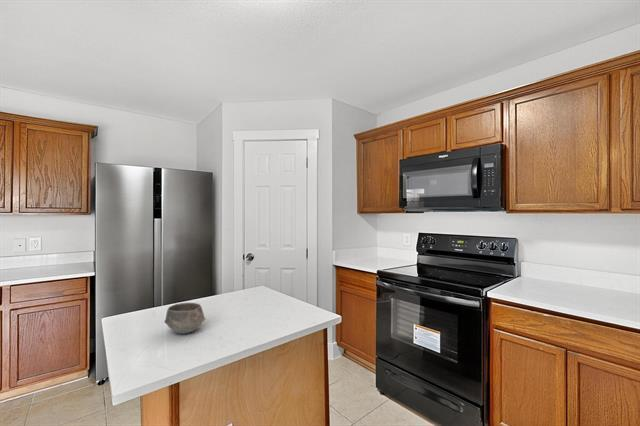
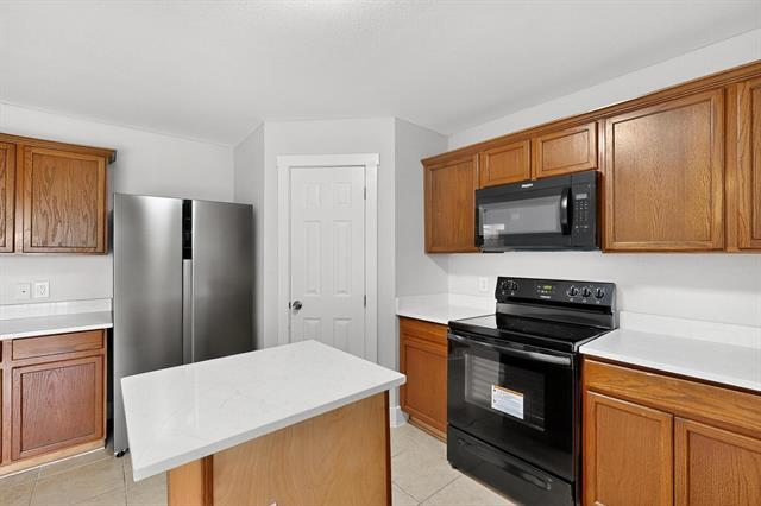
- bowl (184, 318)
